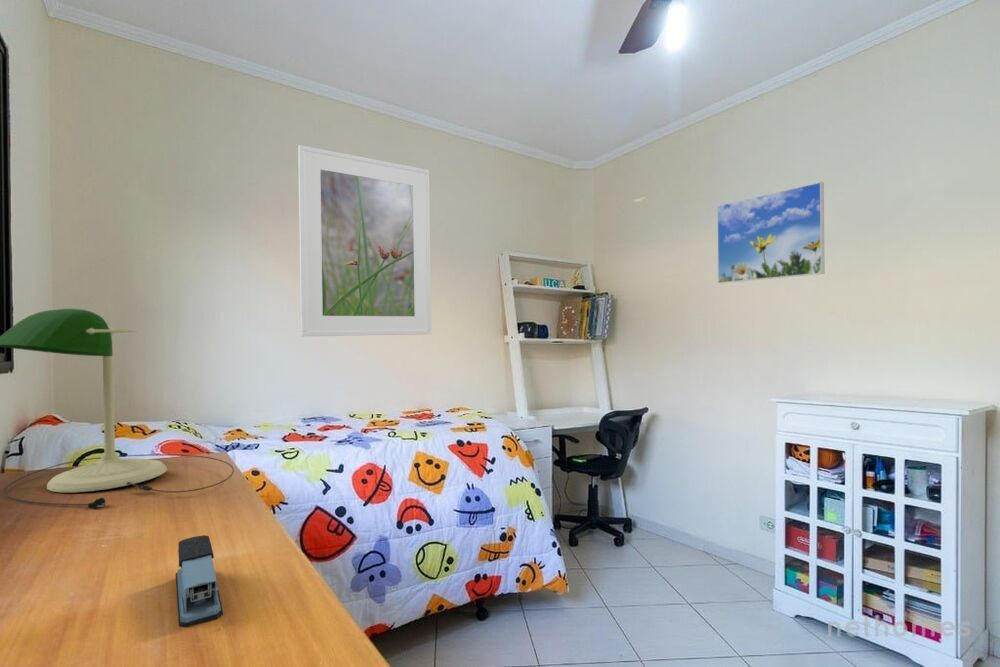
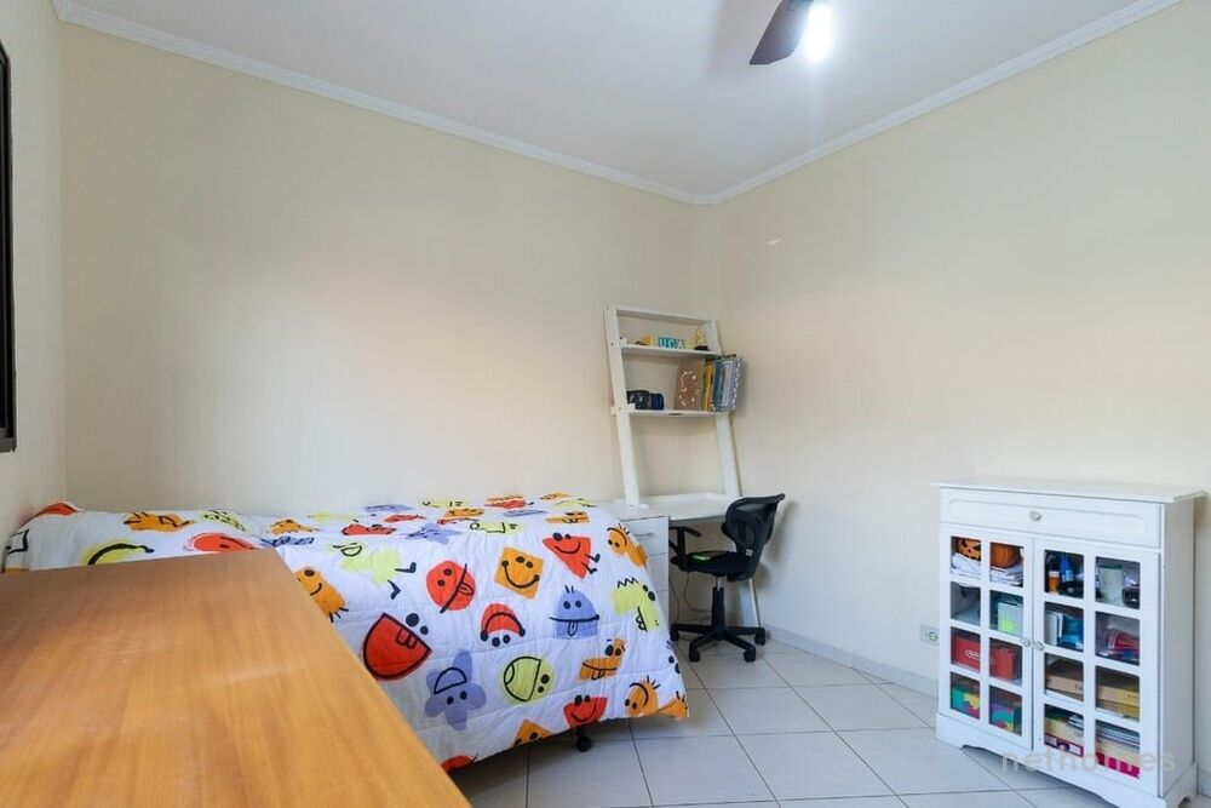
- desk lamp (113, 395)
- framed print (369, 247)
- stapler (197, 573)
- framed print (766, 237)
